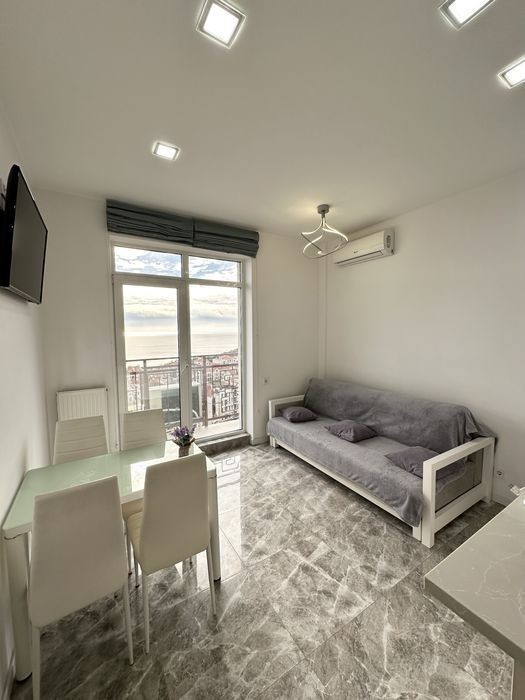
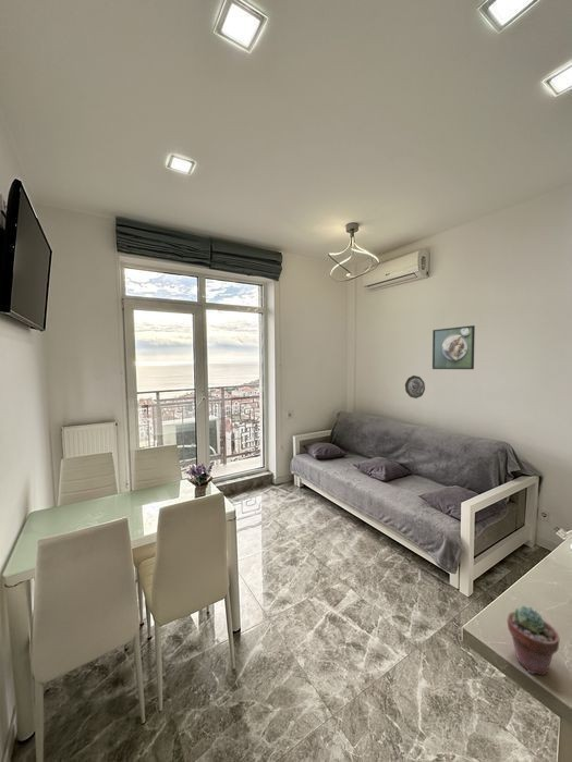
+ potted succulent (532, 636)
+ decorative plate (415, 386)
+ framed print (452, 348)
